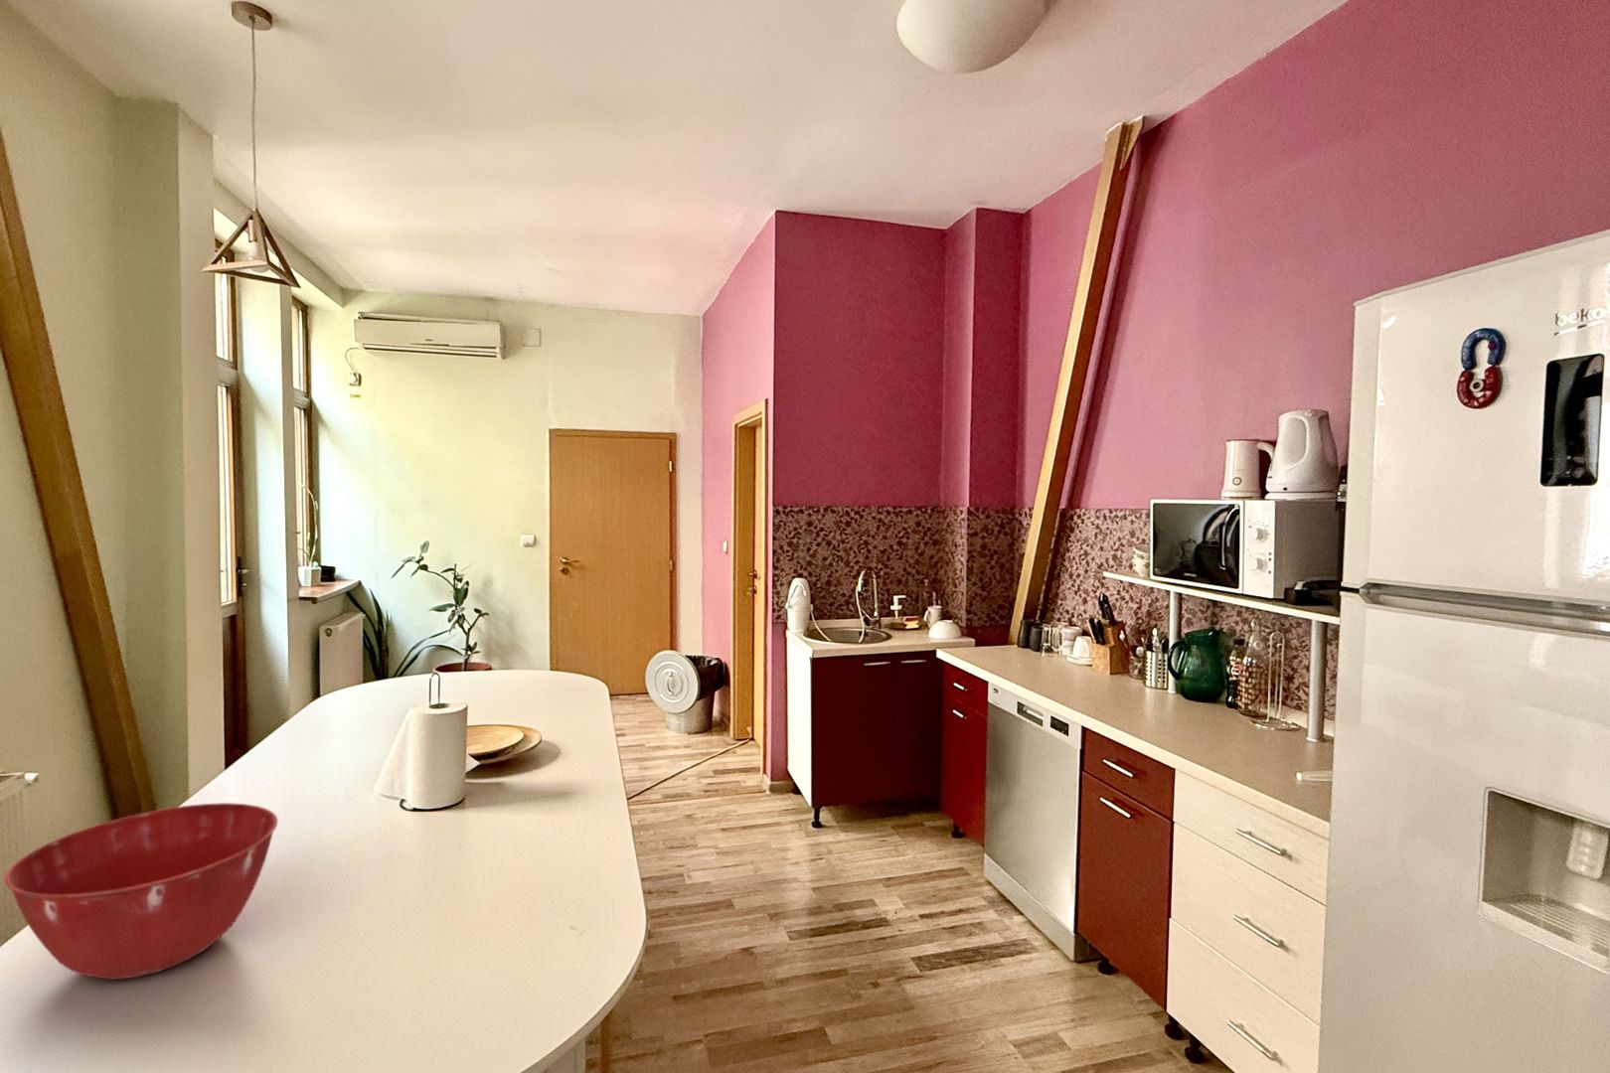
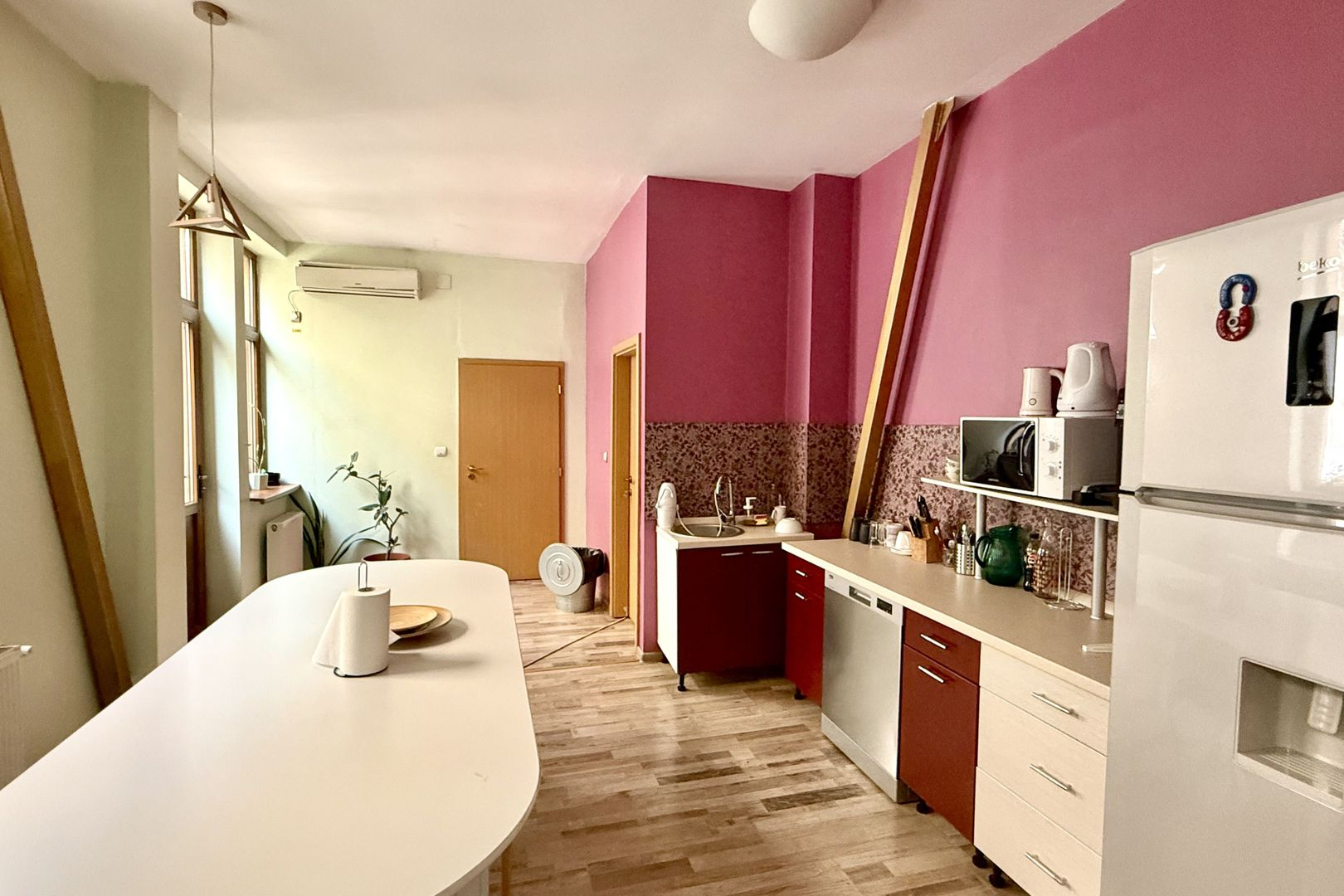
- mixing bowl (153, 896)
